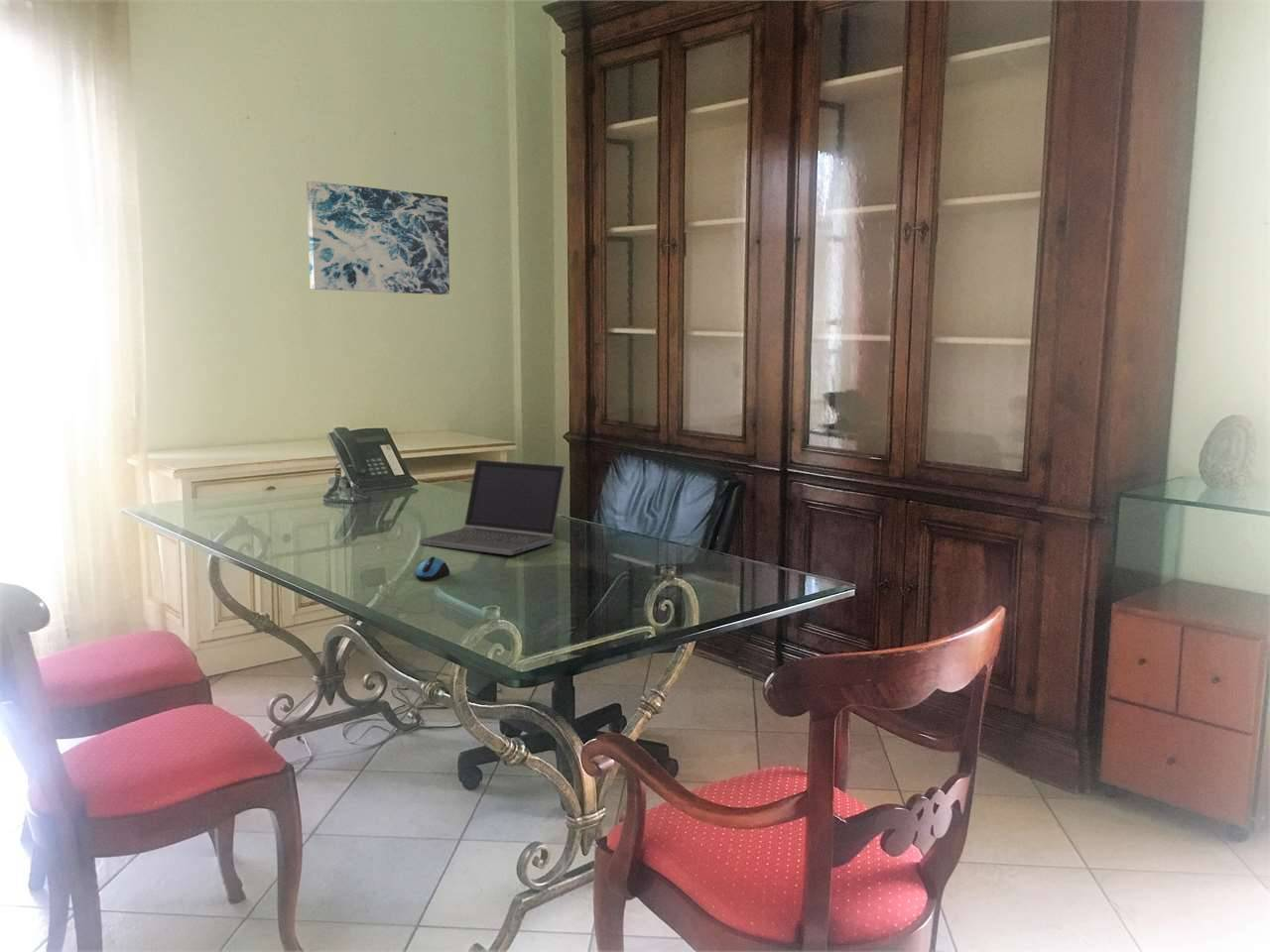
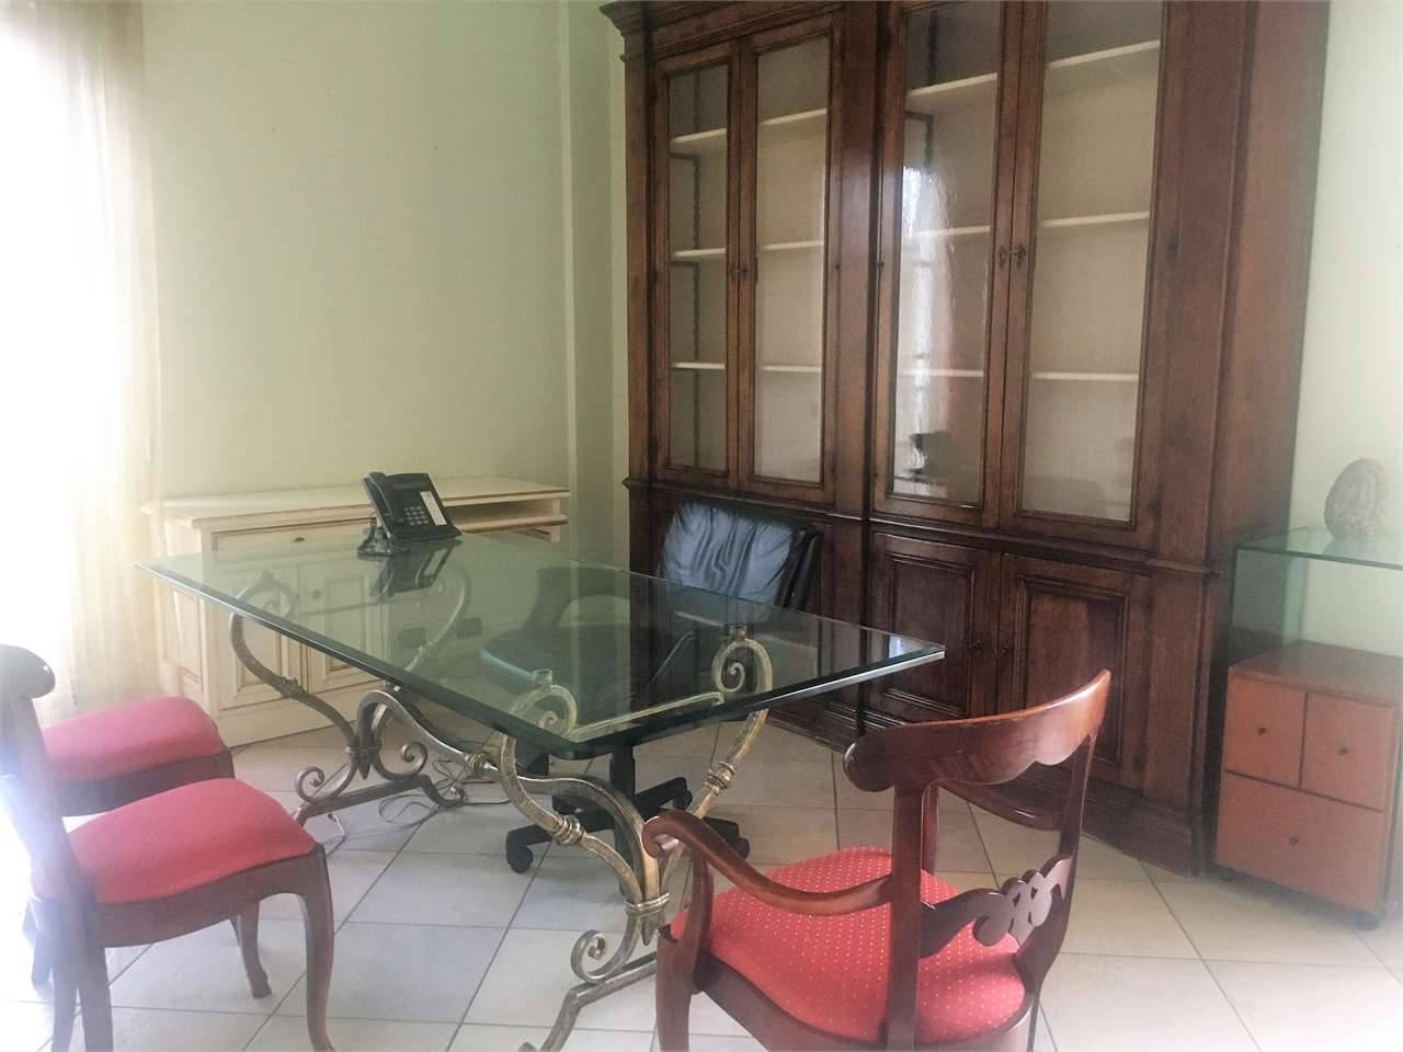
- wall art (381, 241)
- computer mouse (433, 566)
- laptop computer (493, 505)
